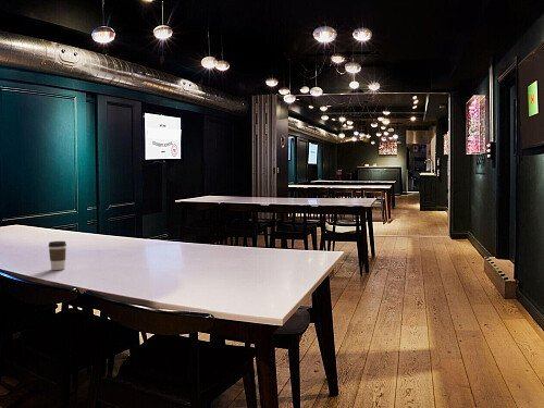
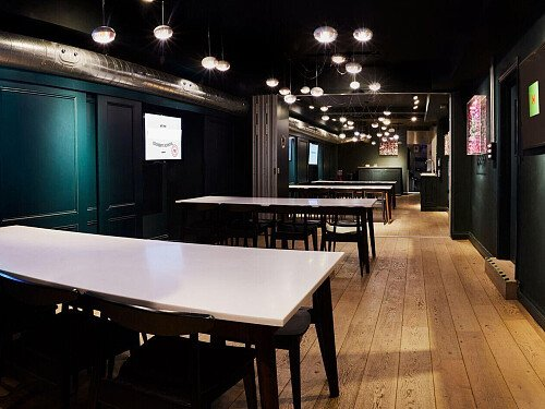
- coffee cup (58, 255)
